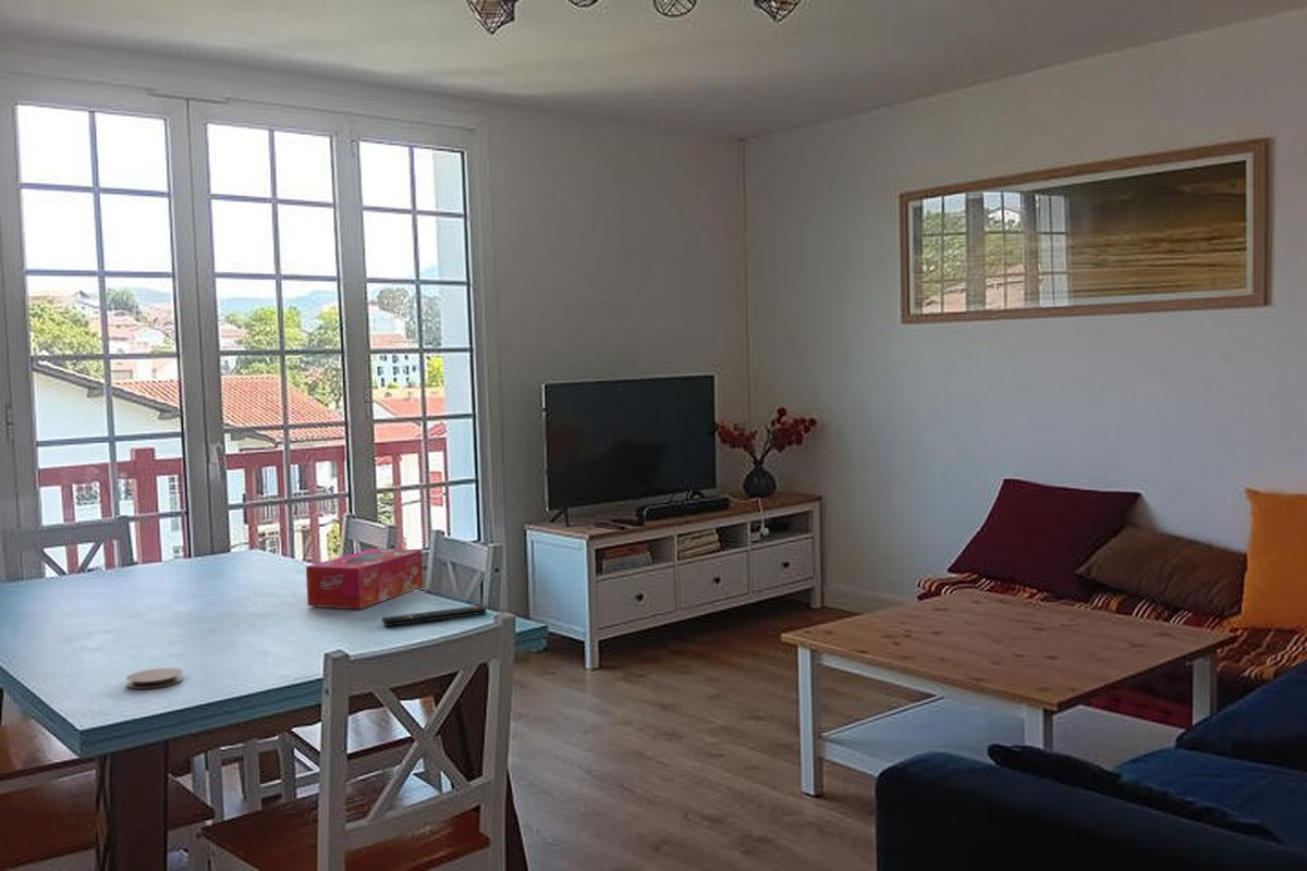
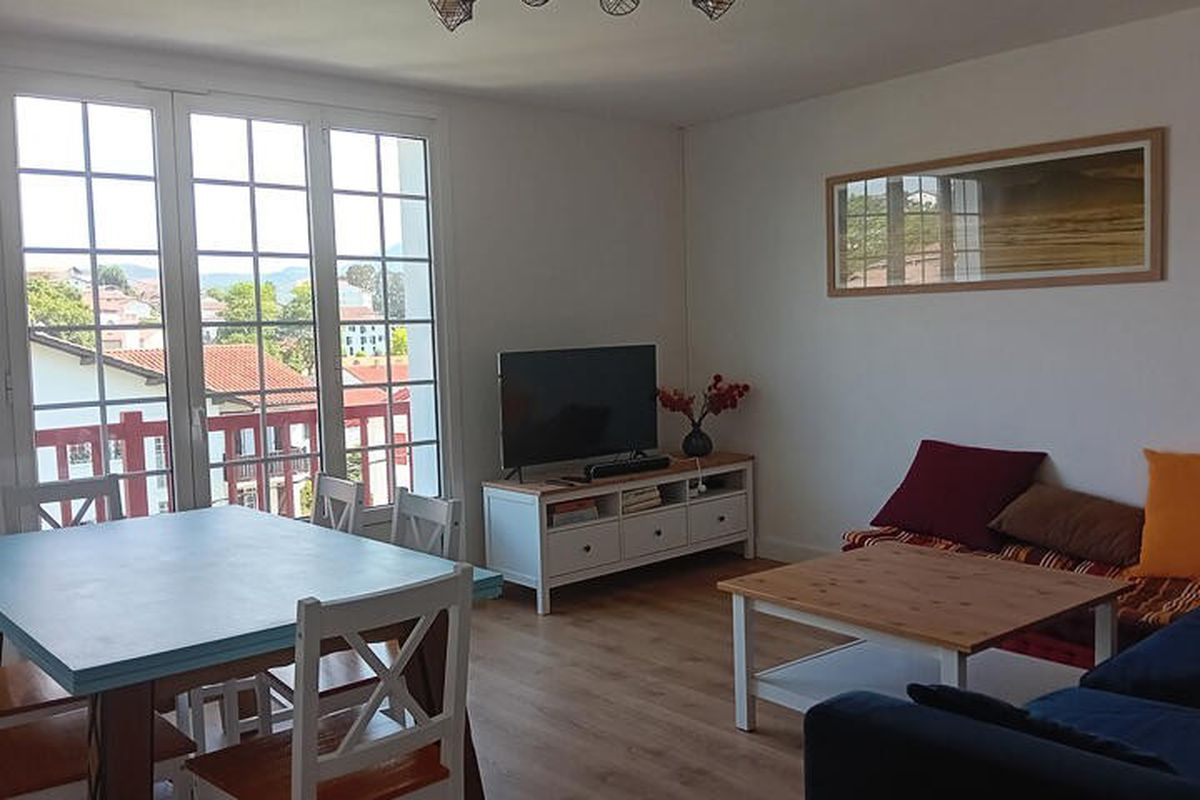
- remote control (436, 615)
- coaster (155, 677)
- tissue box (366, 577)
